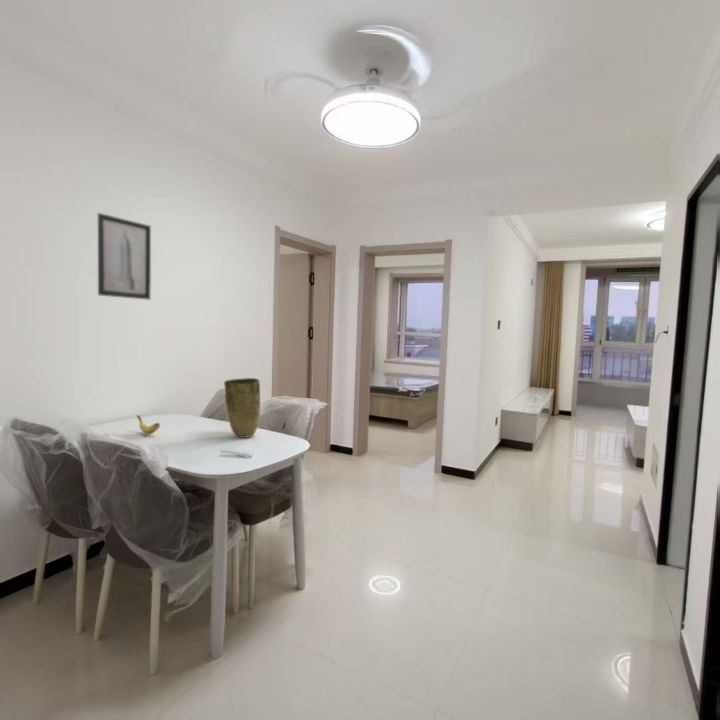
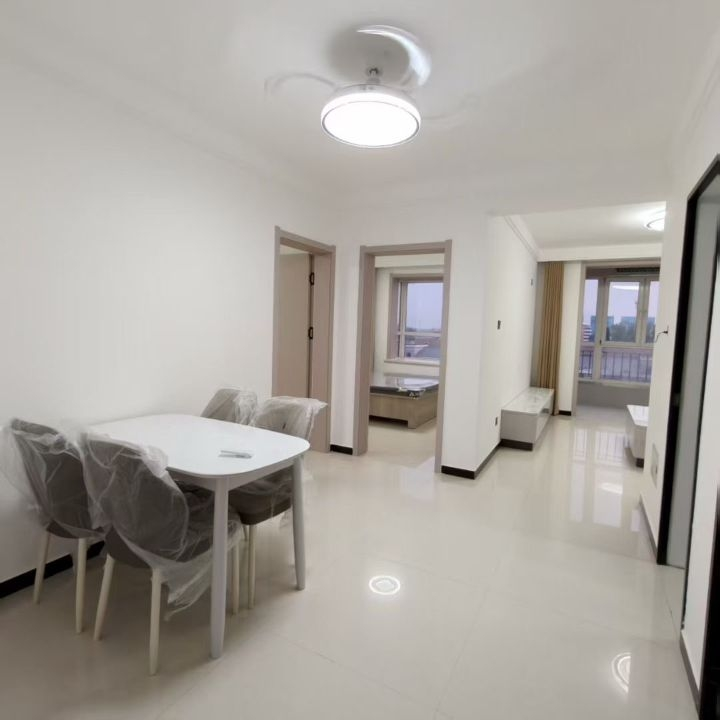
- wall art (125, 258)
- banana (148, 426)
- vase (242, 407)
